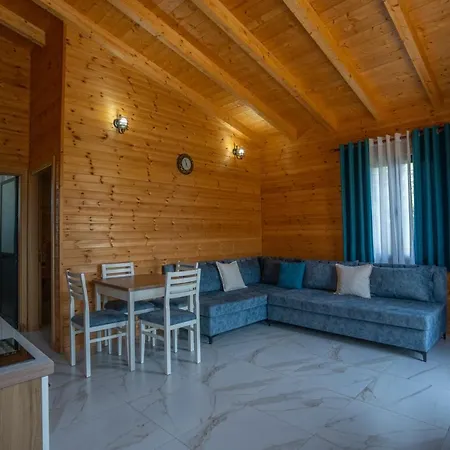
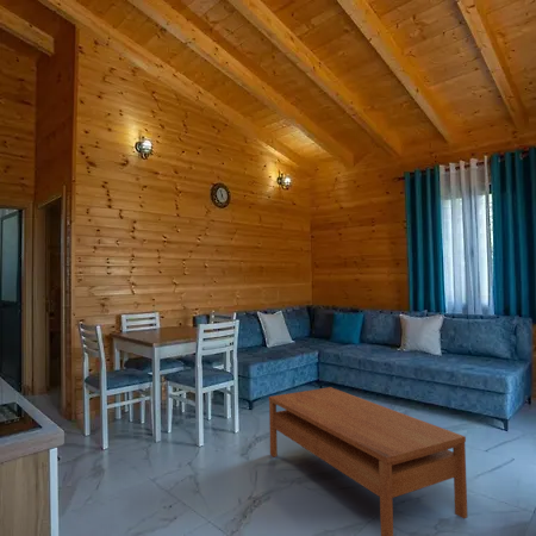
+ coffee table (351, 447)
